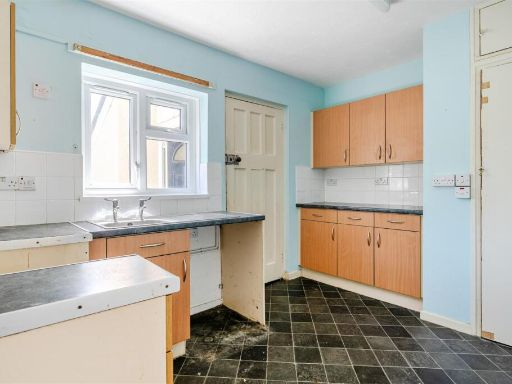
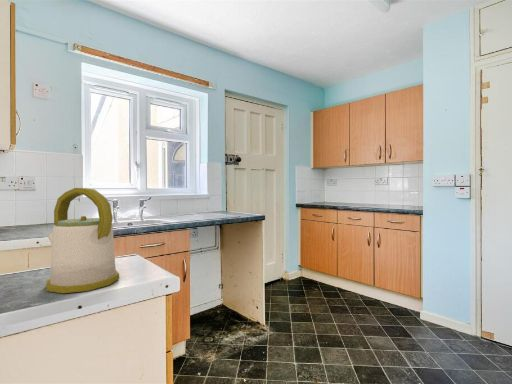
+ kettle (79, 234)
